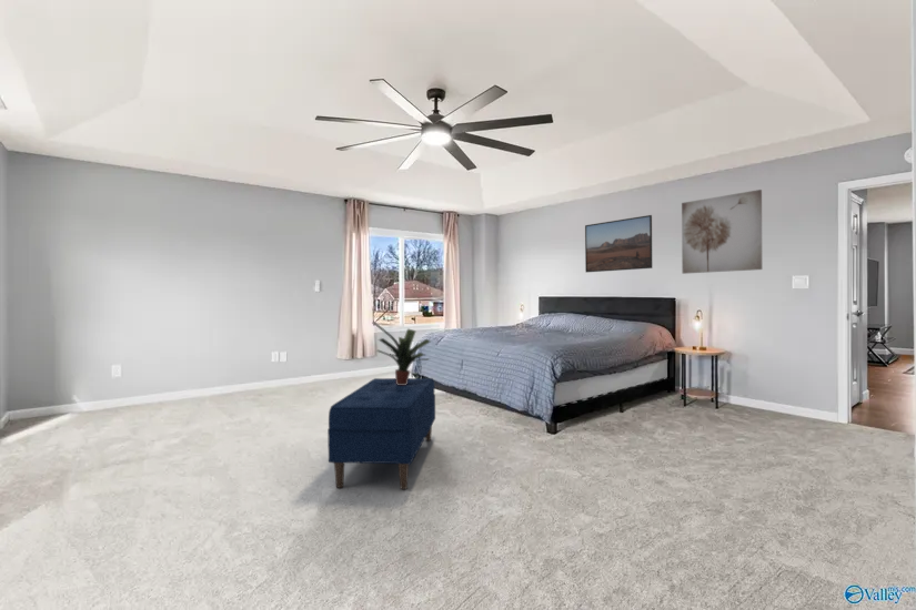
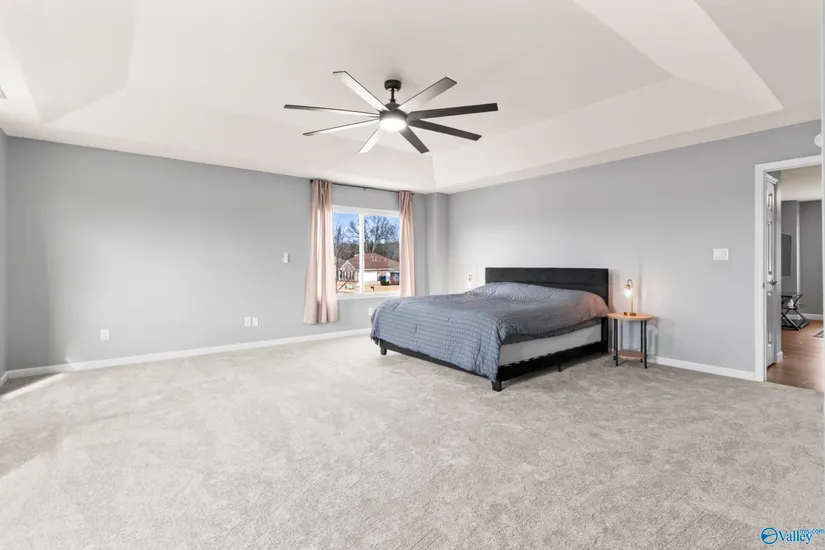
- bench (389, 425)
- wall art (719, 234)
- potted plant (396, 354)
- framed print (616, 245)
